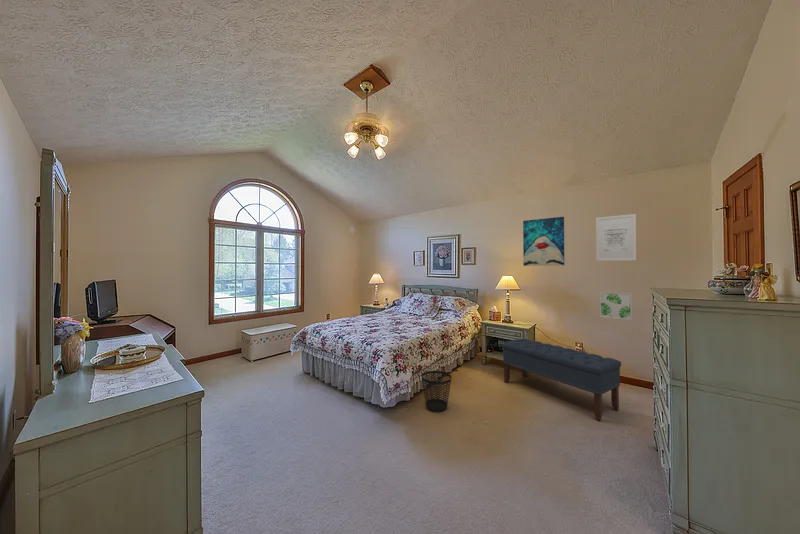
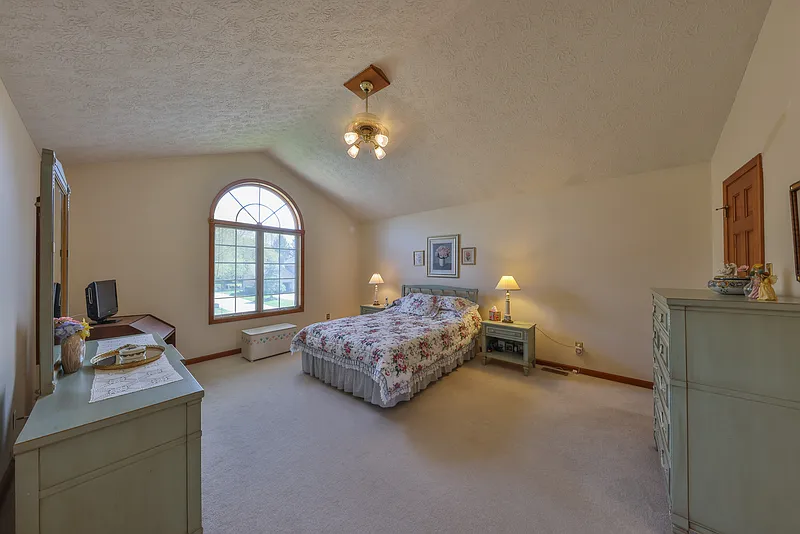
- wall art (615, 305)
- bench (555, 371)
- wall art (543, 242)
- wall art (615, 238)
- wastebasket (435, 391)
